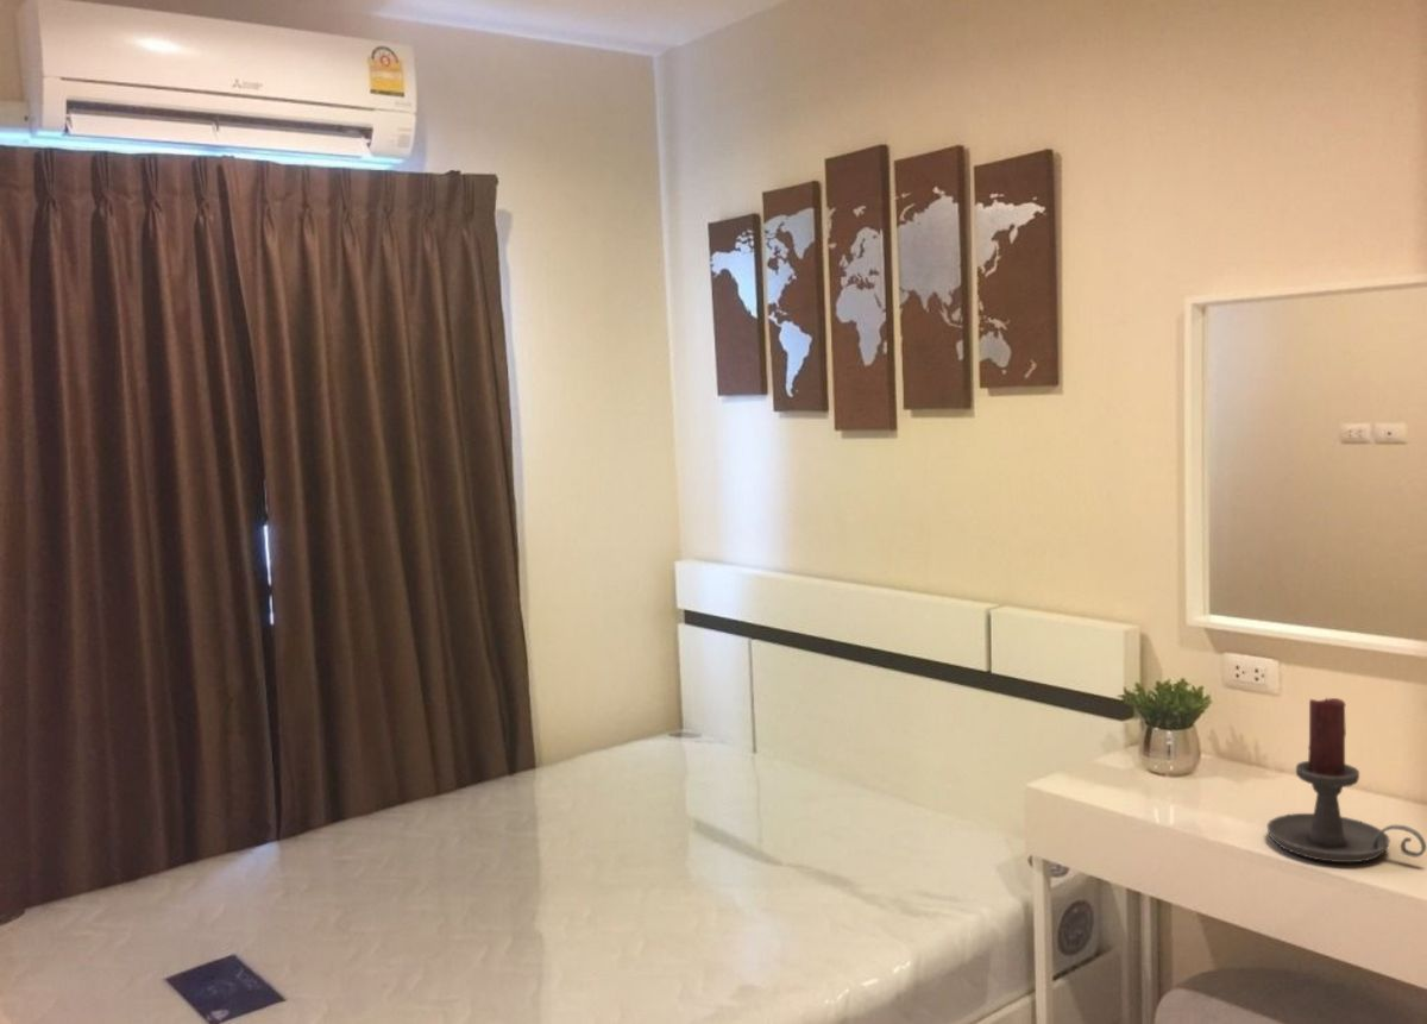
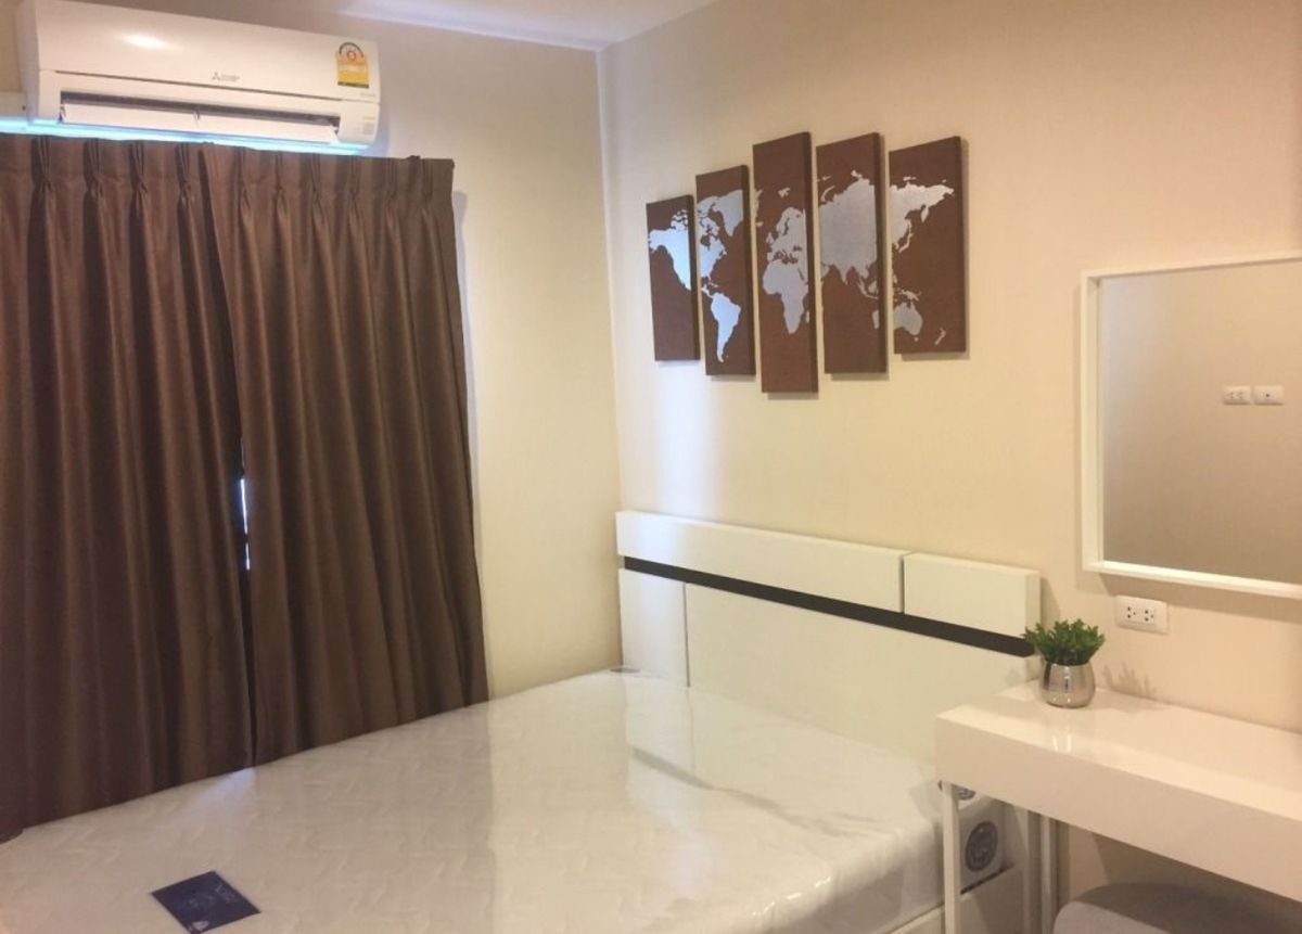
- candle holder (1344, 774)
